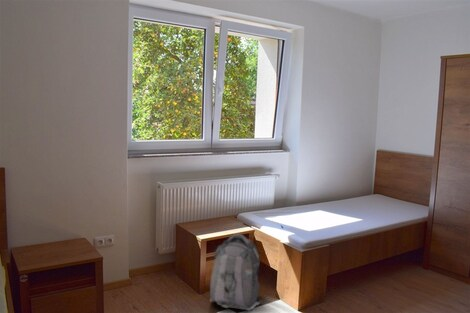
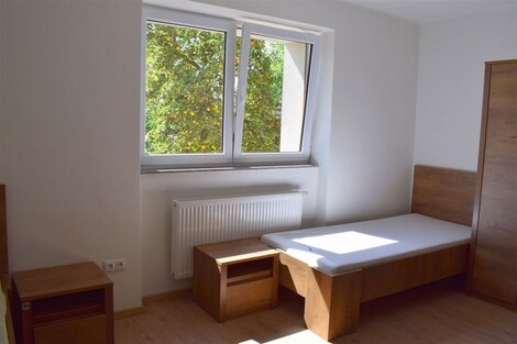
- backpack (237, 268)
